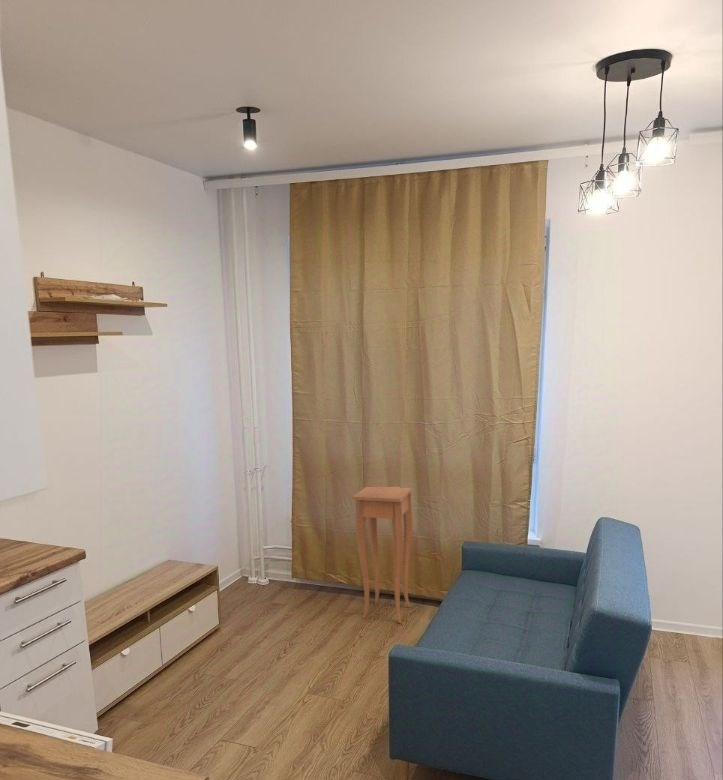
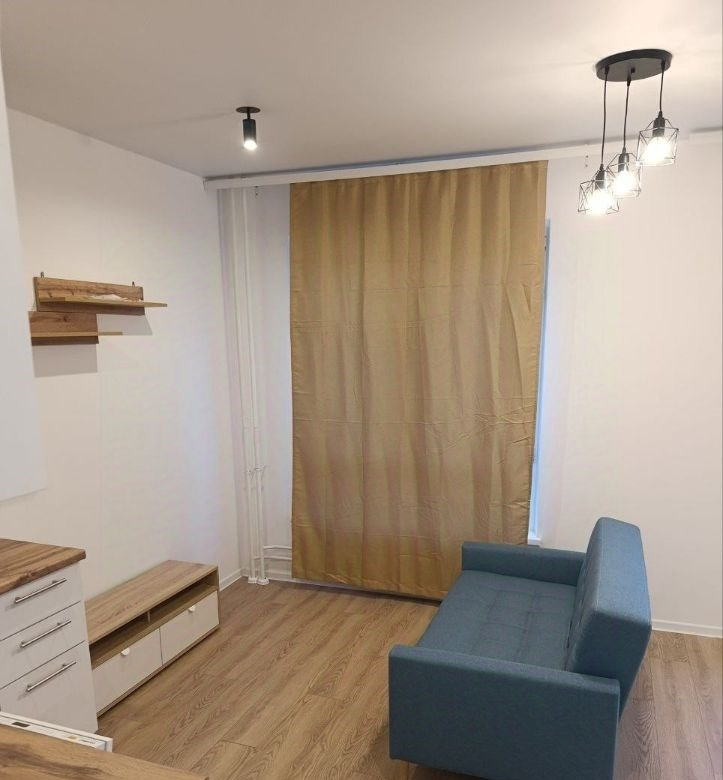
- side table (377, 552)
